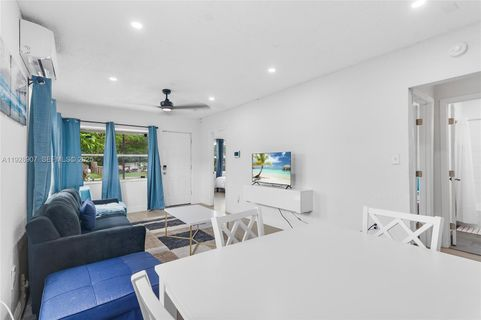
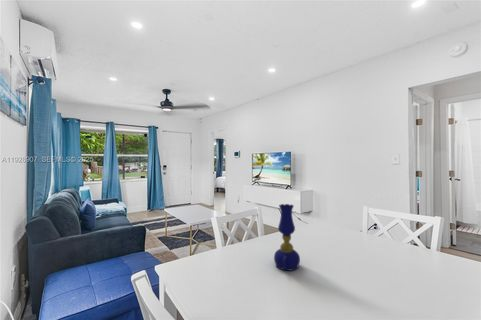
+ oil lamp (286, 236)
